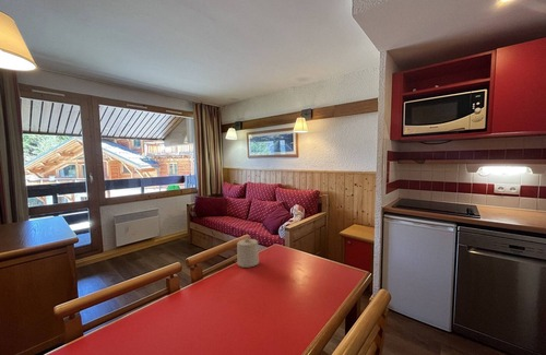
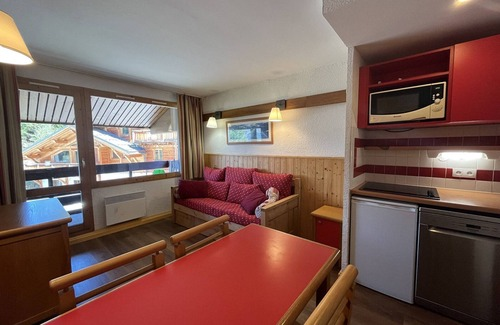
- candle (248, 250)
